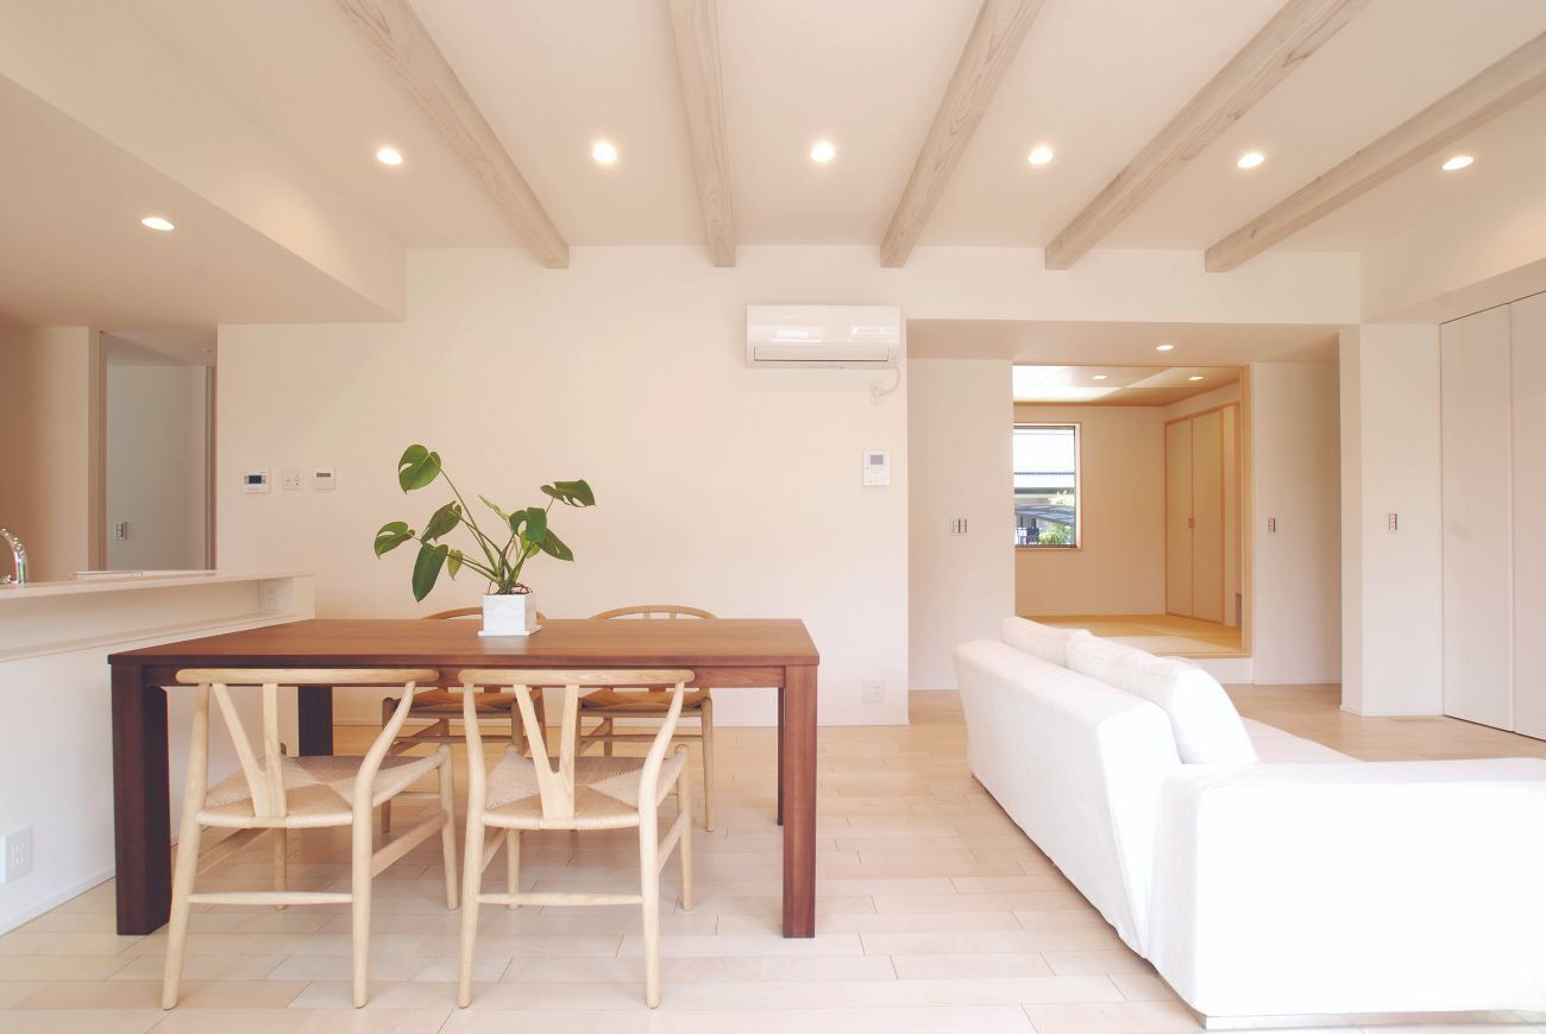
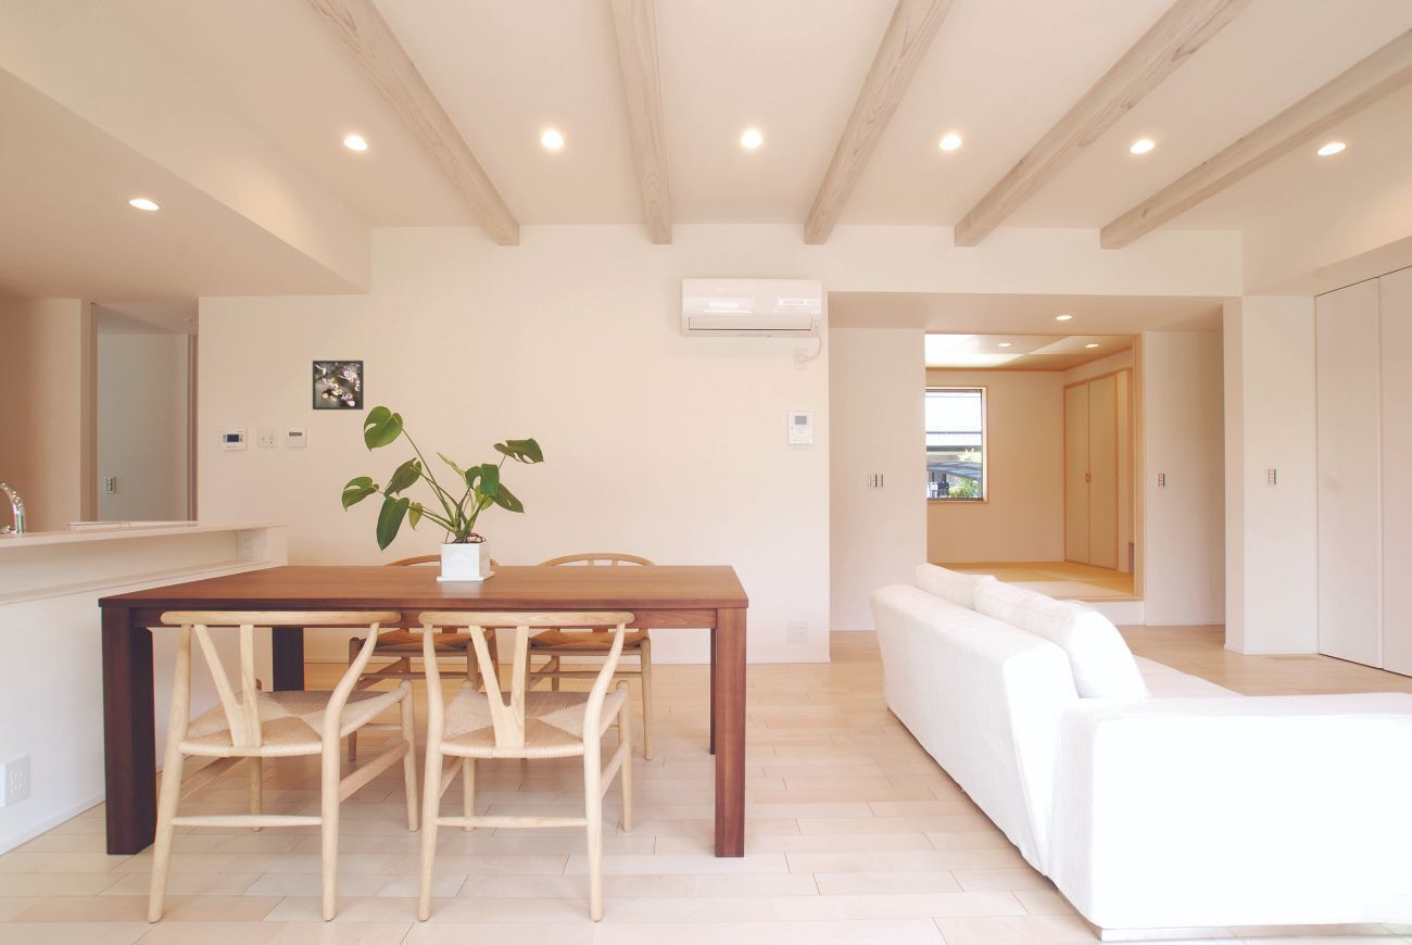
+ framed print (338, 385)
